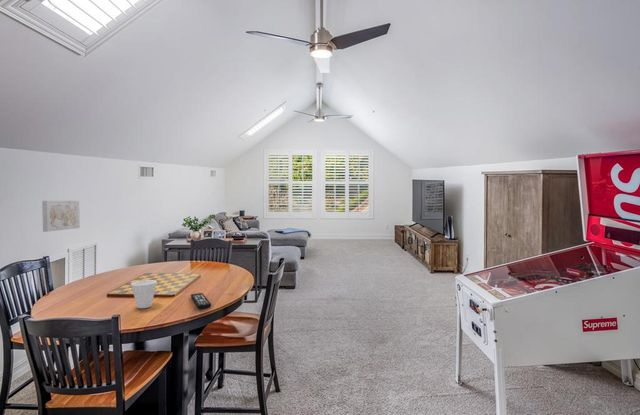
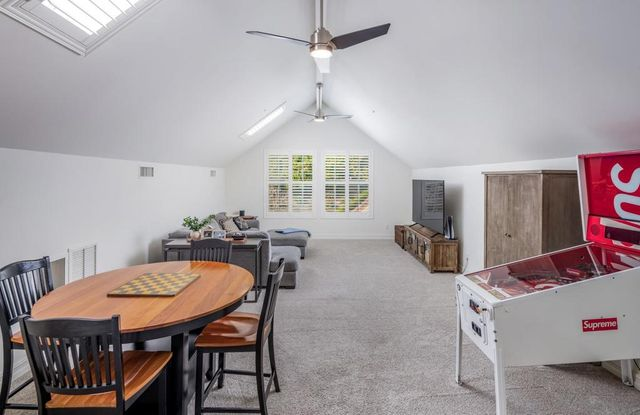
- remote control (200, 300)
- cup (144, 294)
- wall art (62, 215)
